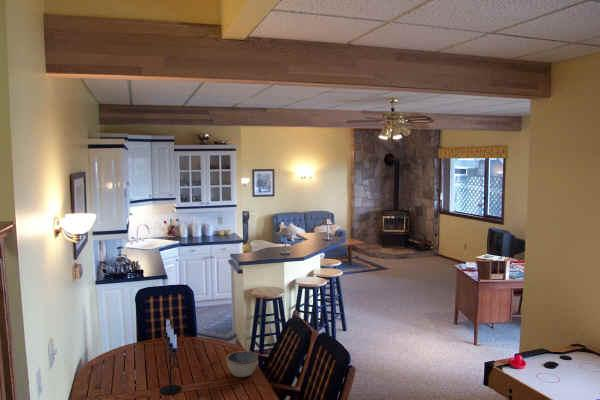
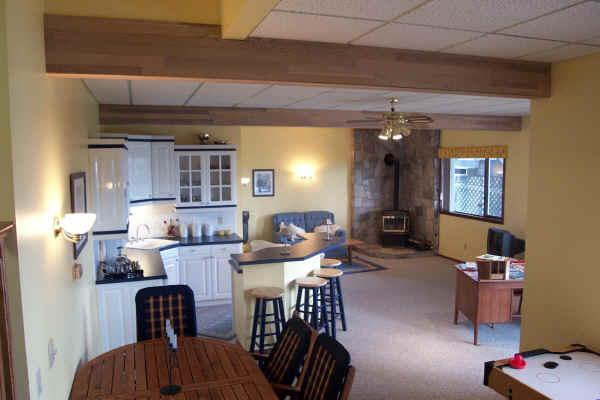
- bowl (242, 365)
